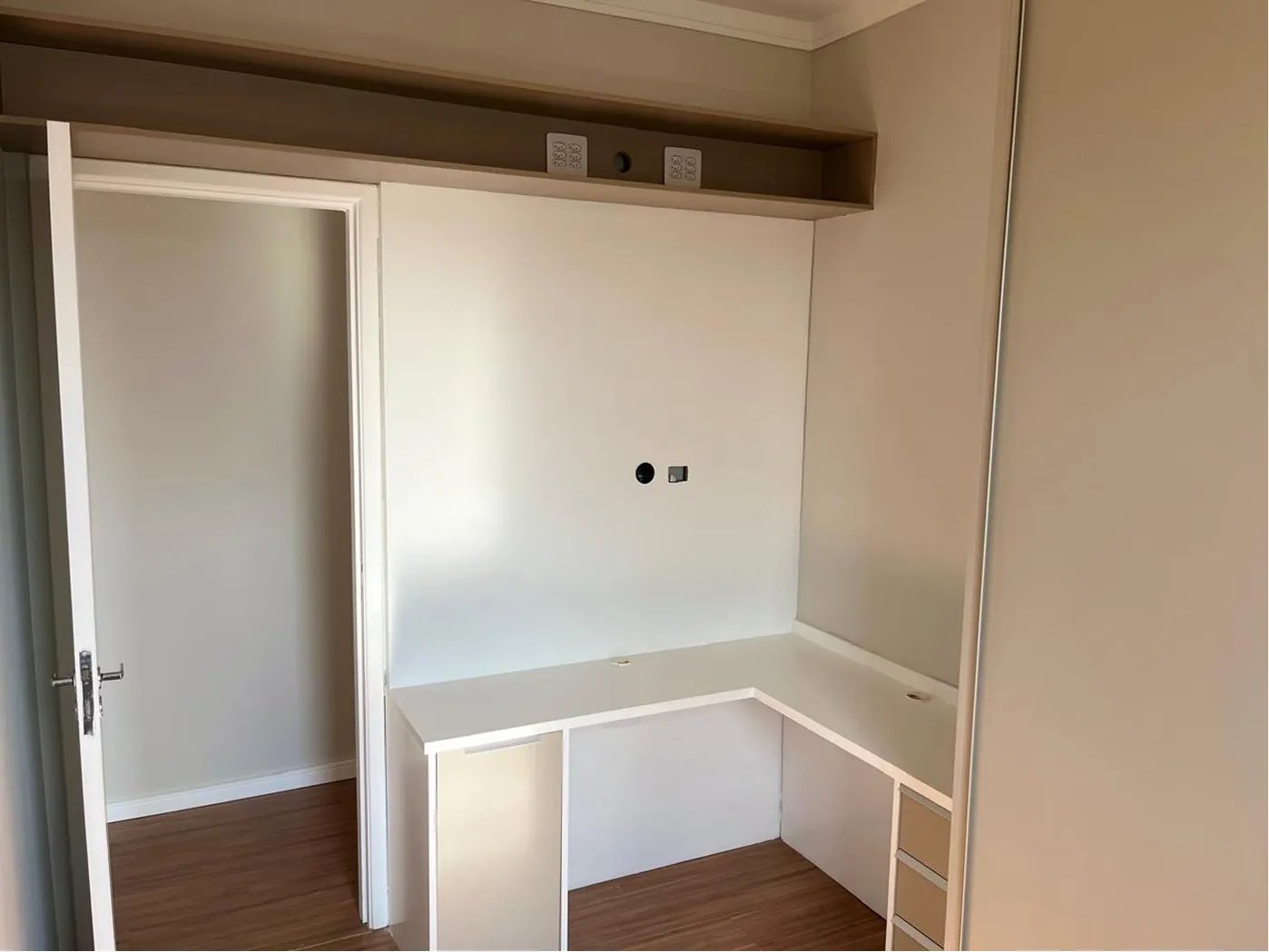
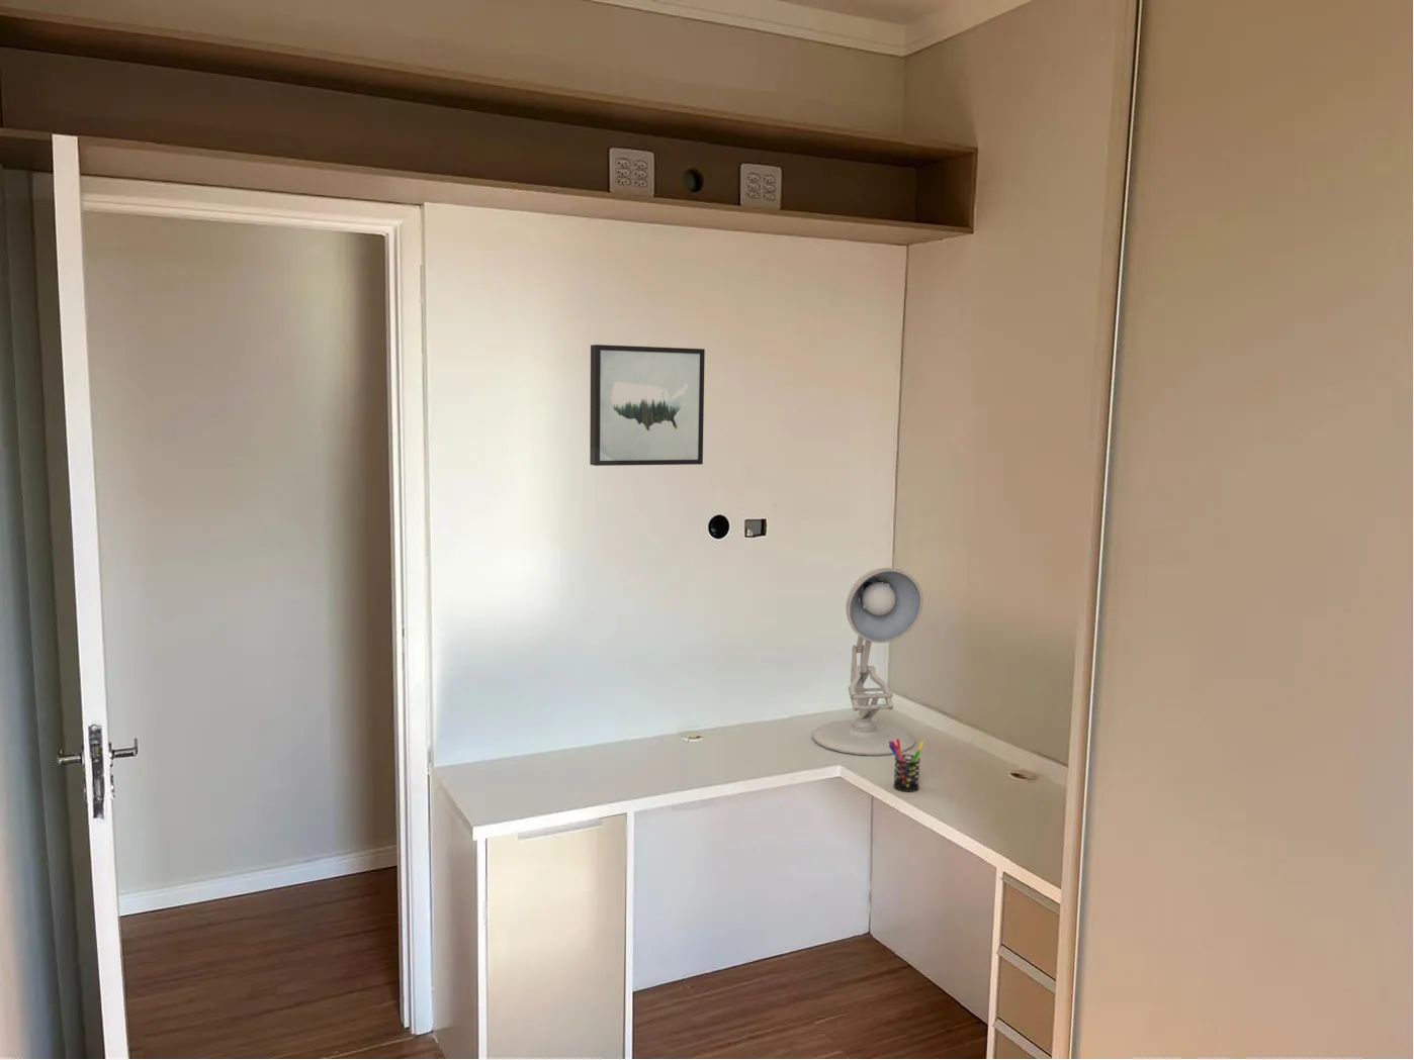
+ pen holder (907, 763)
+ desk lamp (868, 650)
+ wall art (647, 405)
